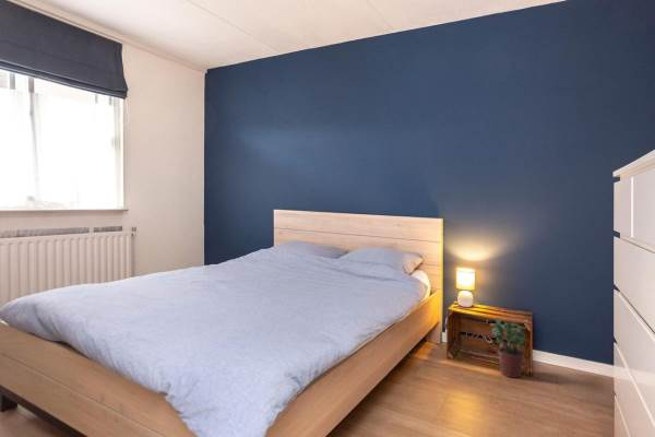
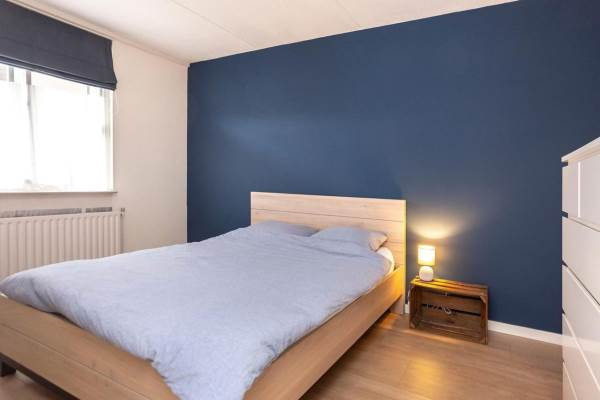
- potted plant (509, 345)
